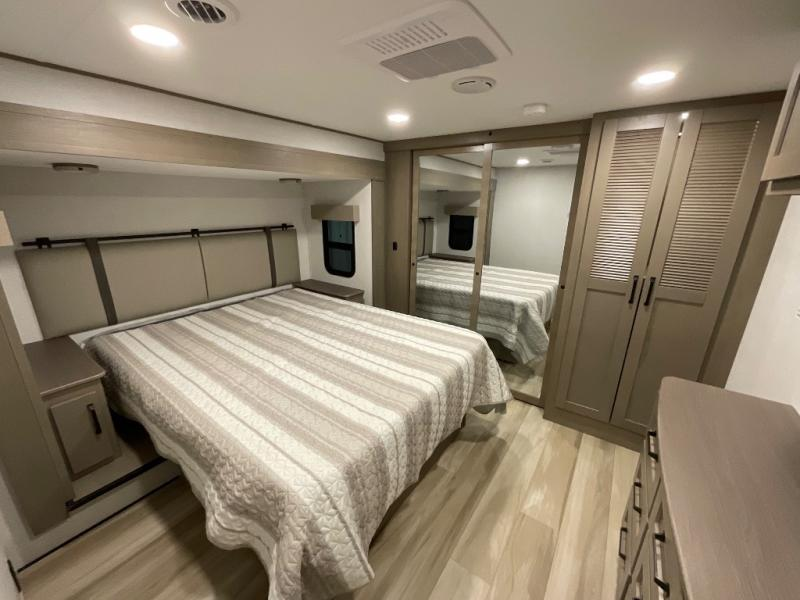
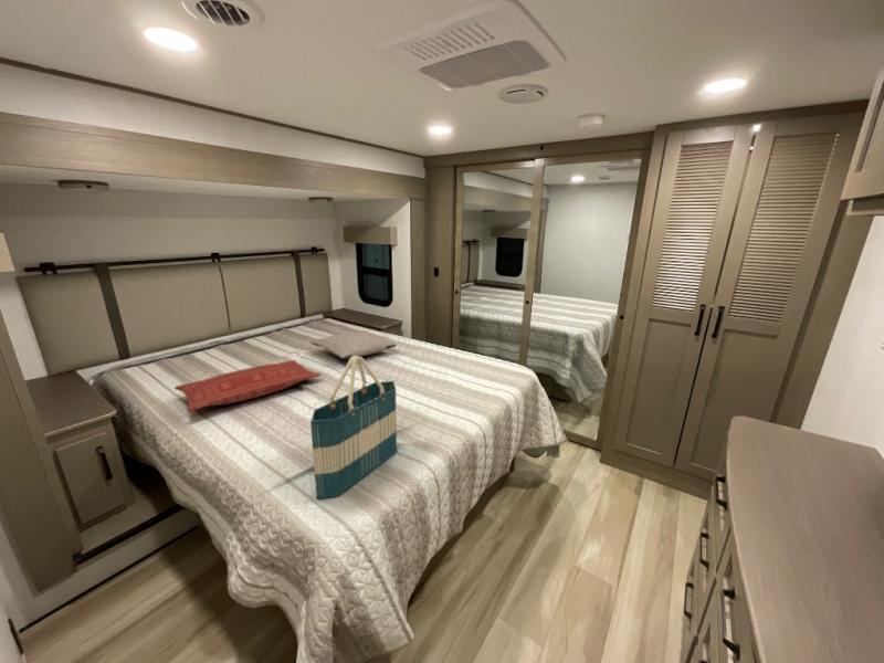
+ pillow (354, 344)
+ tote bag (358, 414)
+ pillow (251, 381)
